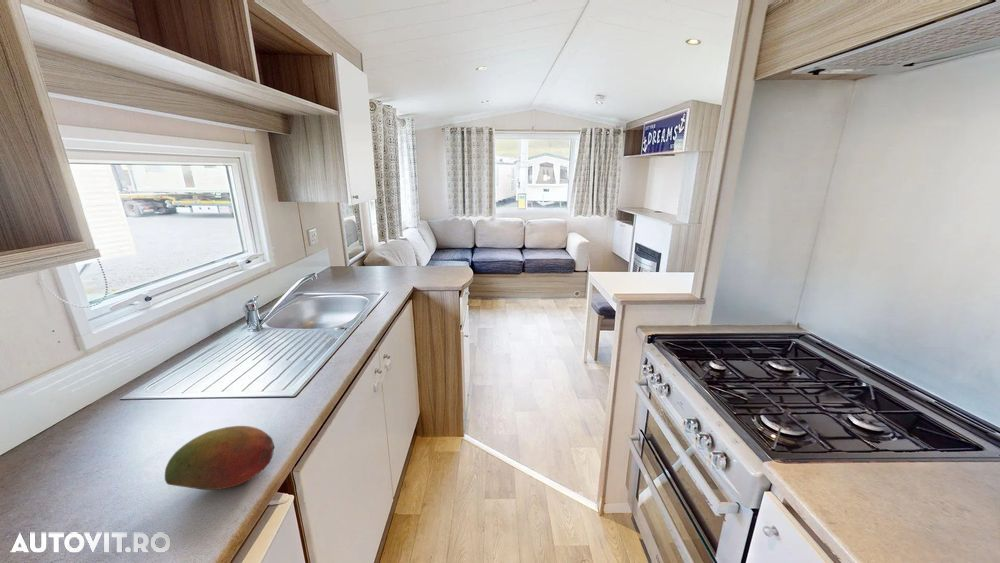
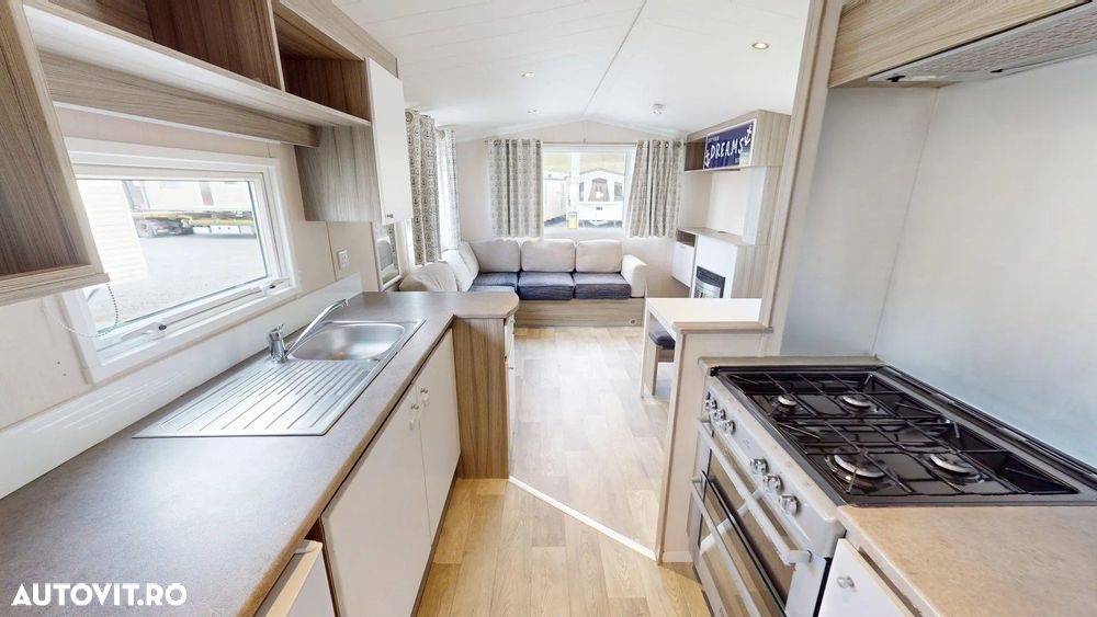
- fruit (223, 457)
